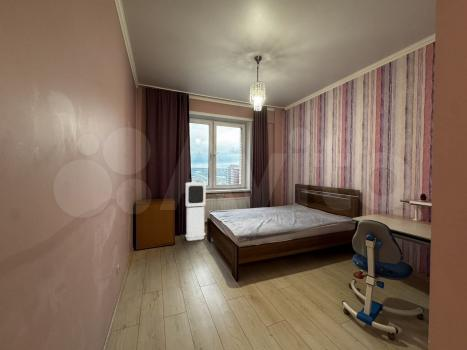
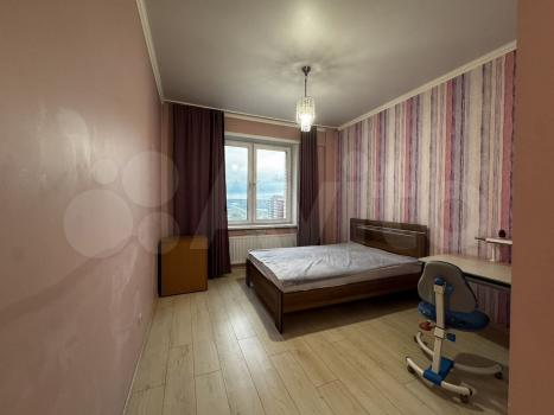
- air purifier (194, 209)
